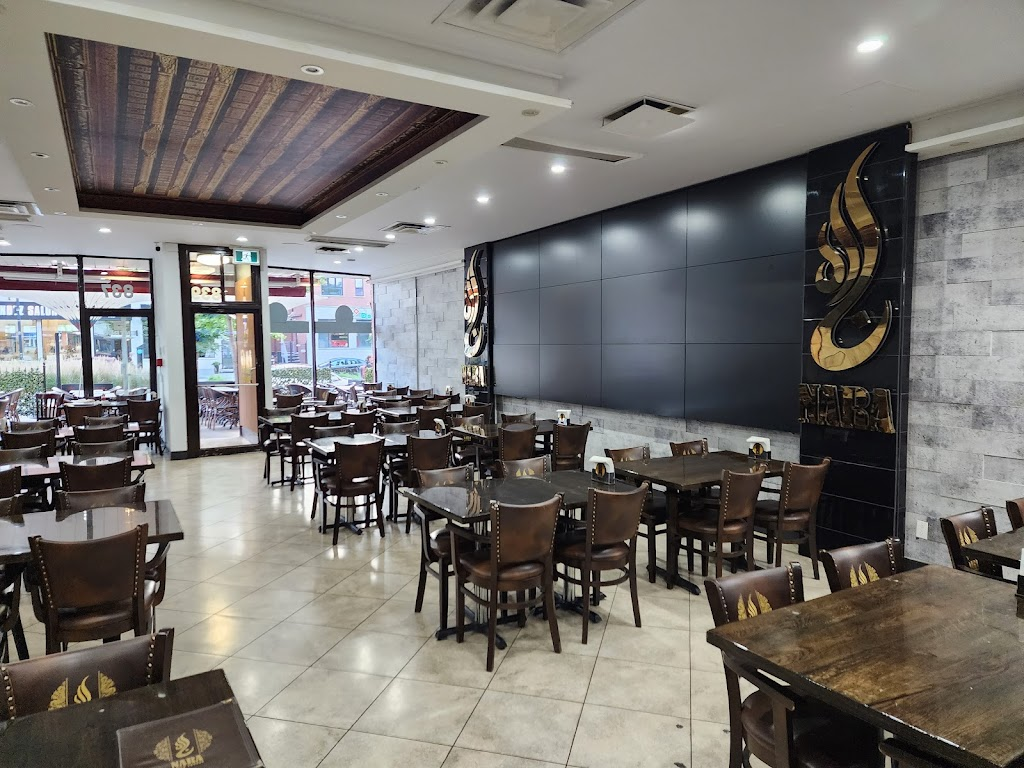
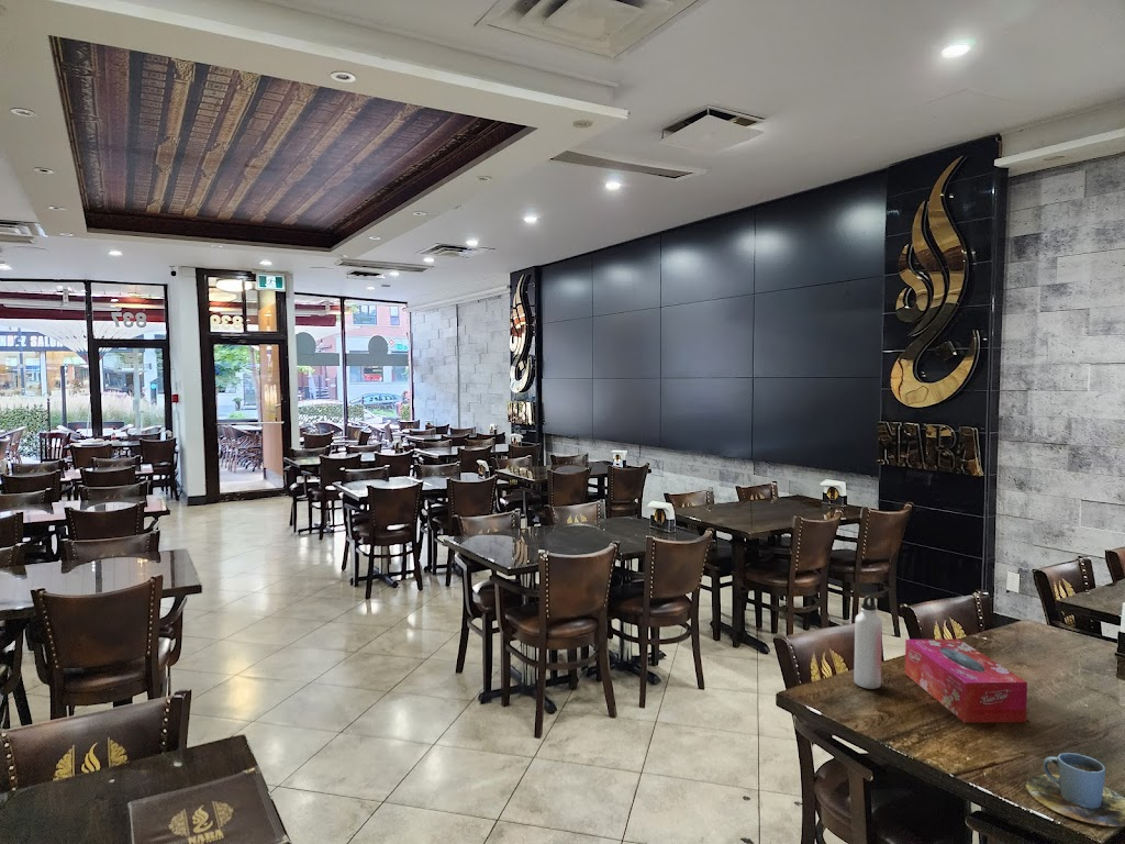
+ cup (1081, 780)
+ water bottle (868, 640)
+ tissue box (960, 677)
